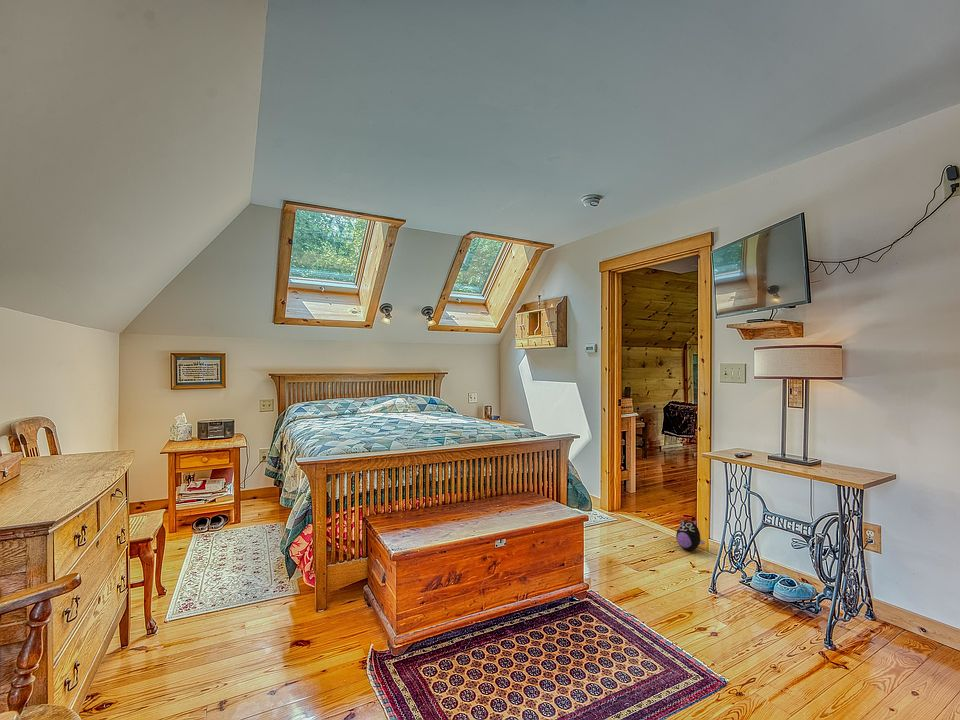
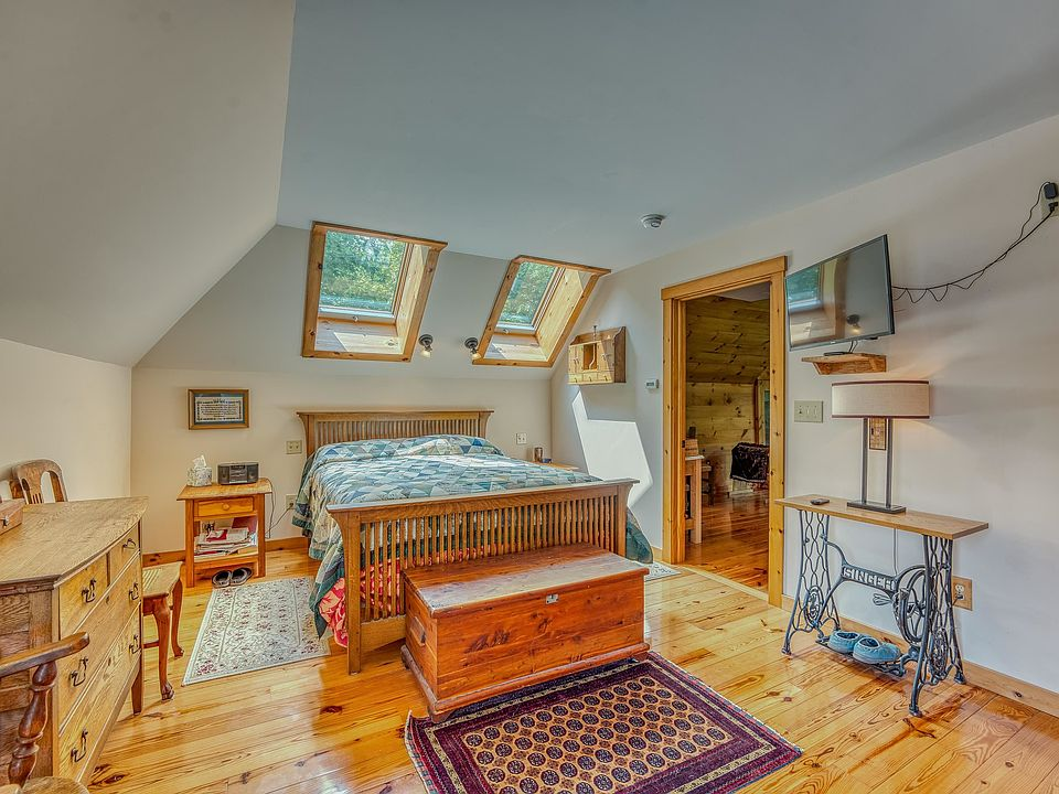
- plush toy (689, 533)
